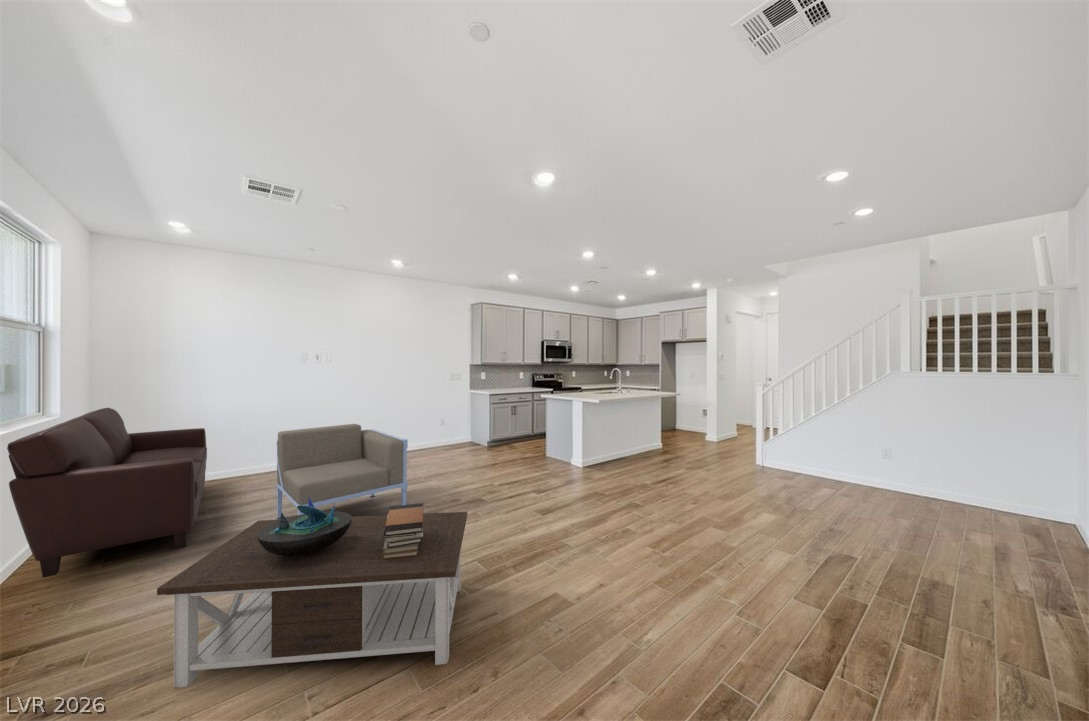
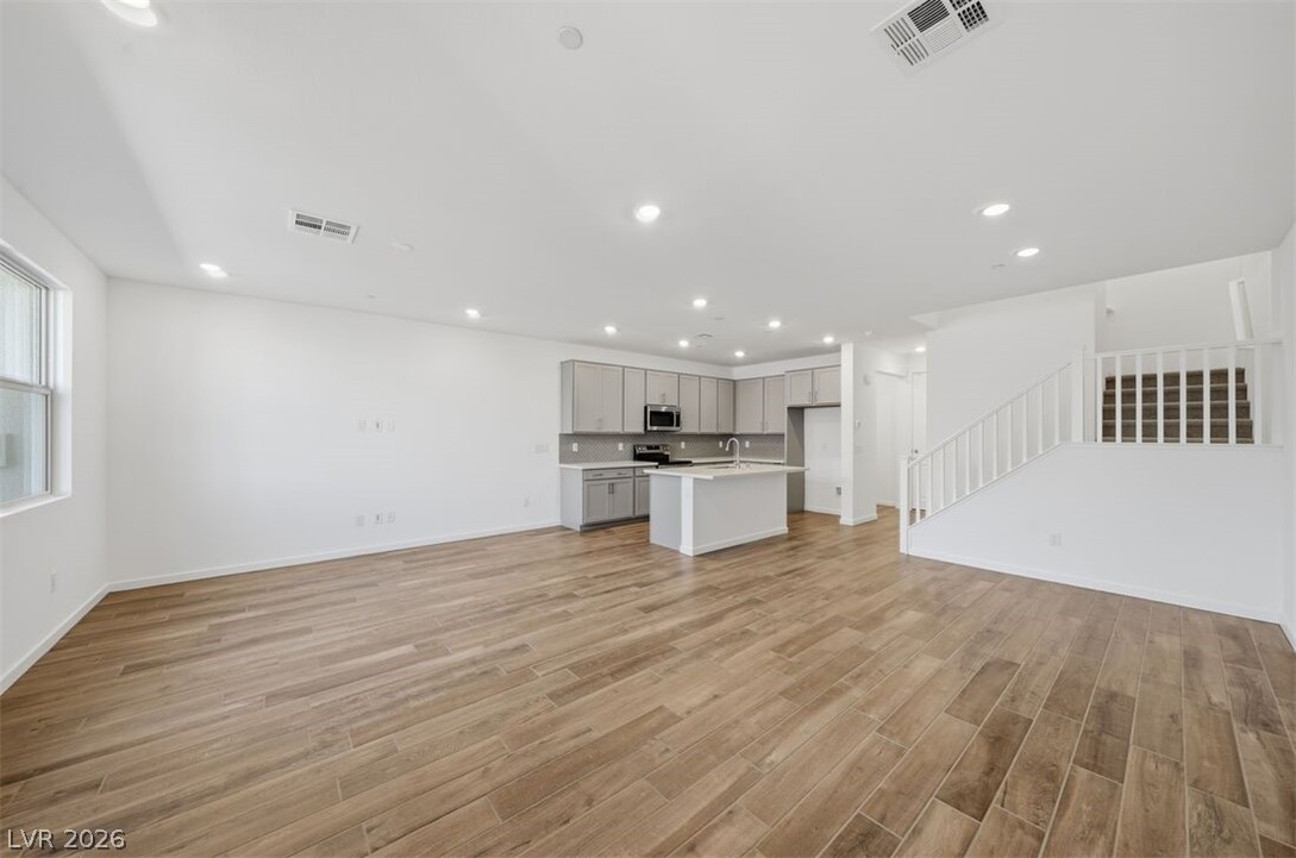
- book stack (404, 530)
- sofa (135, 468)
- coffee table (343, 585)
- armchair (342, 474)
- decorative bowl (307, 525)
